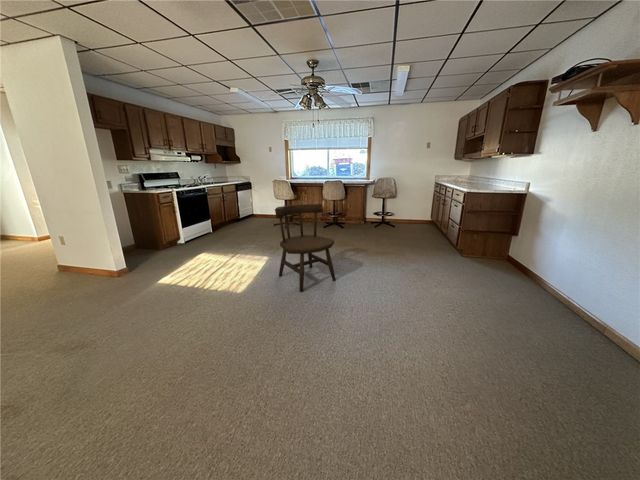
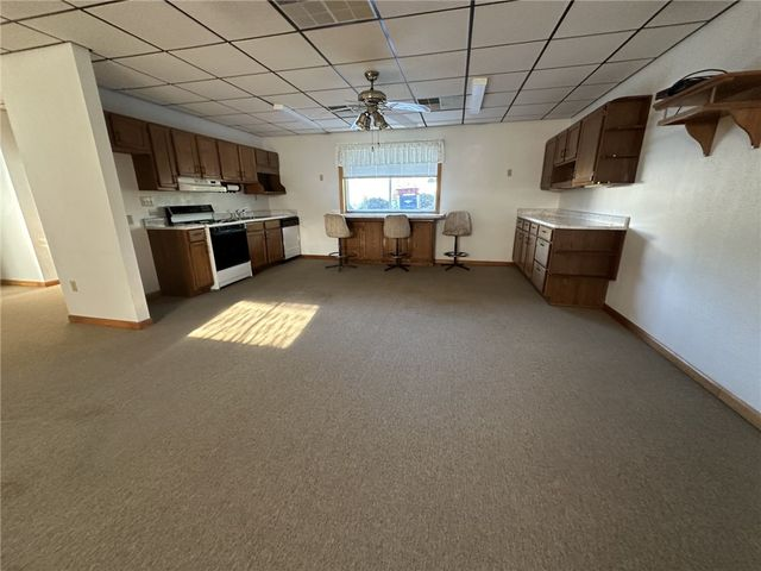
- dining chair (304, 243)
